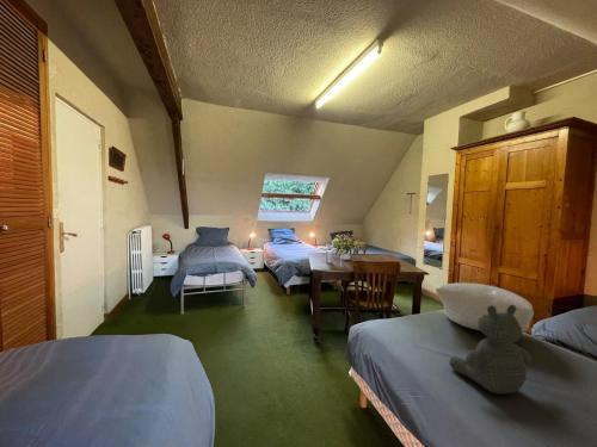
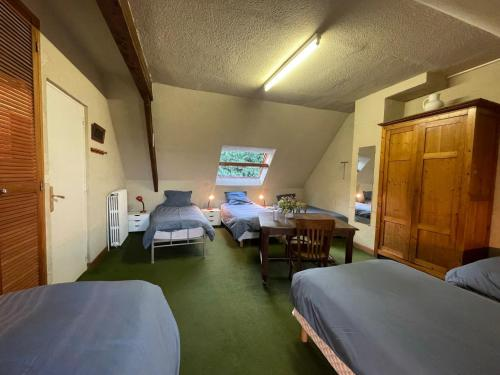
- pillow (481, 308)
- teddy bear (487, 341)
